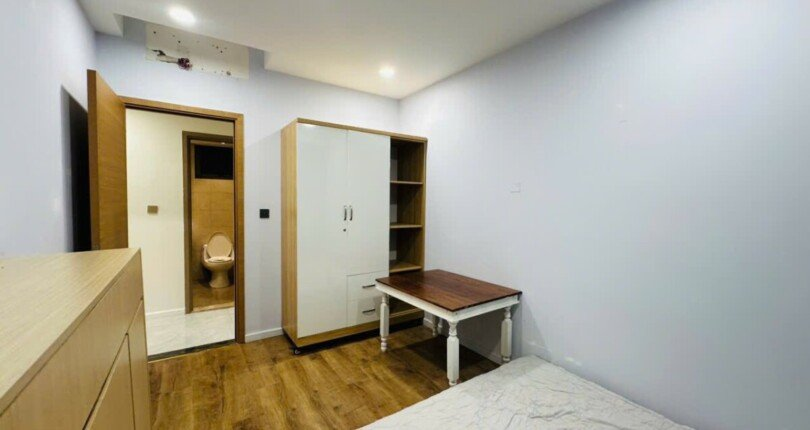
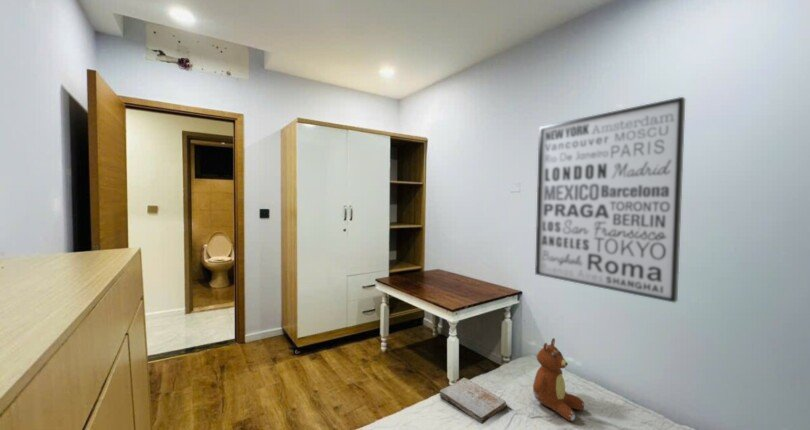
+ wall art (597, 201)
+ teddy bear (558, 375)
+ book (472, 398)
